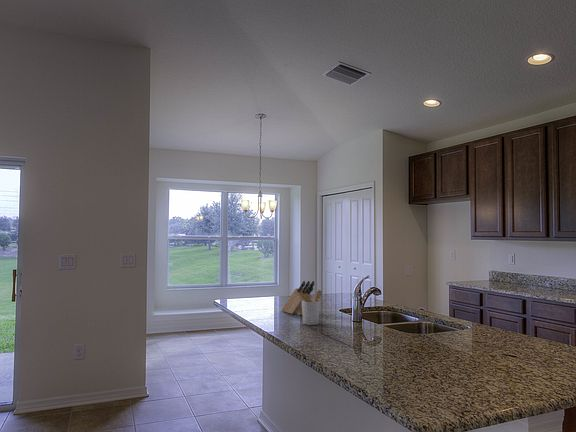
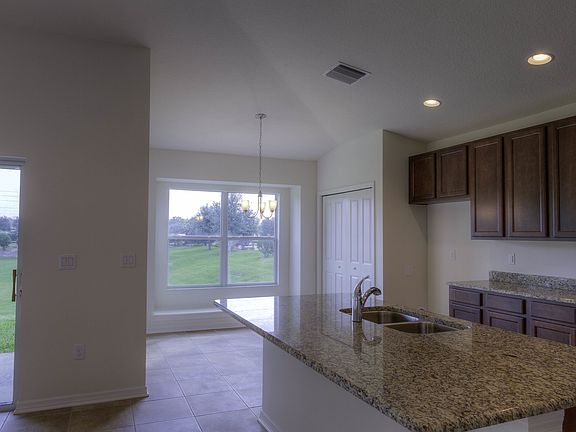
- knife block (298, 296)
- utensil holder (308, 307)
